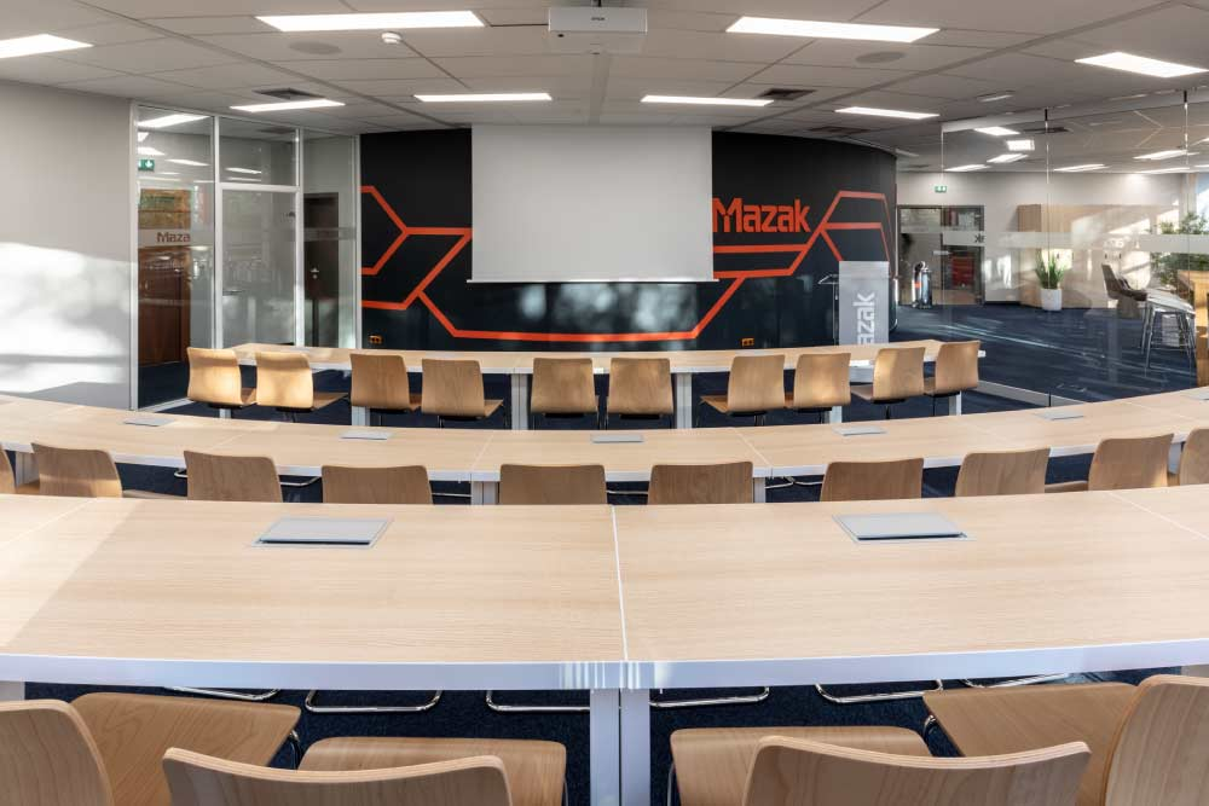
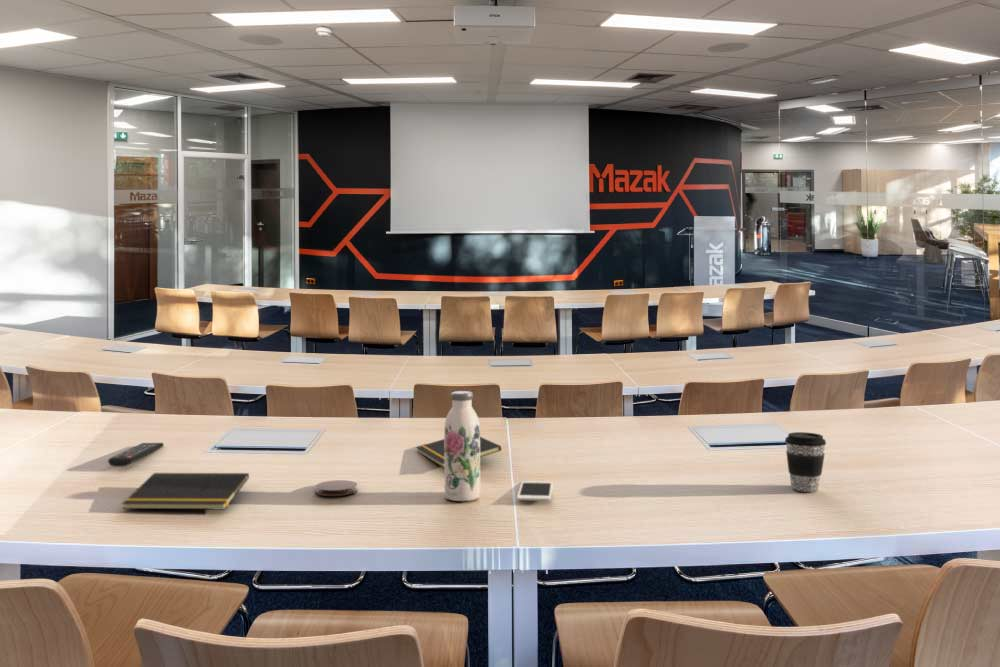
+ remote control (137, 453)
+ coffee cup (804, 461)
+ water bottle (462, 444)
+ notepad (443, 448)
+ coaster (336, 487)
+ cell phone (535, 490)
+ notepad (188, 490)
